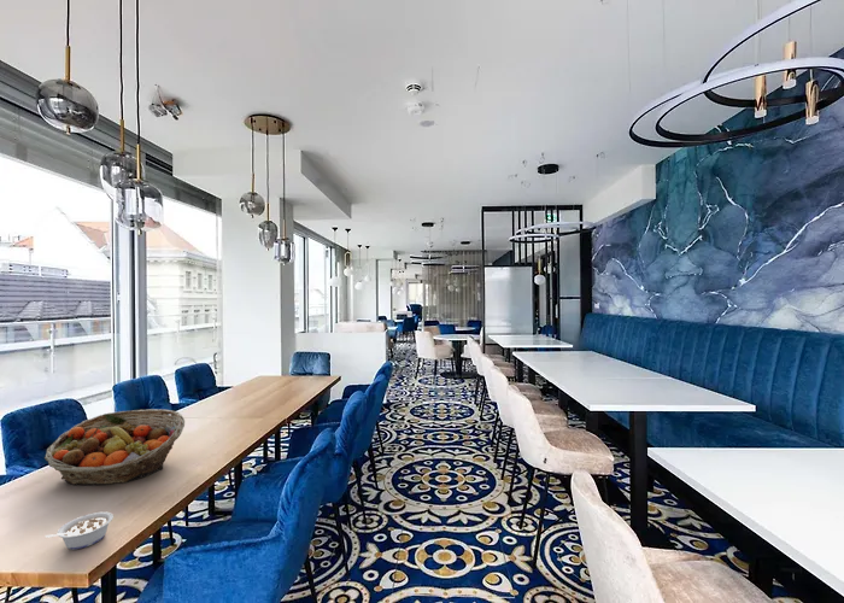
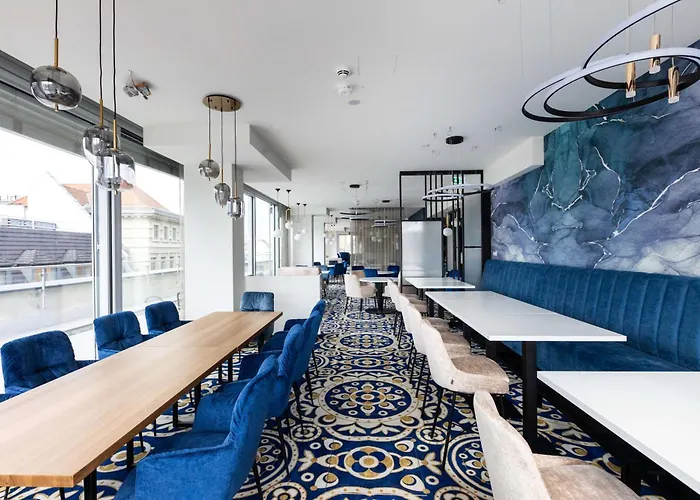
- fruit basket (119, 445)
- legume (84, 531)
